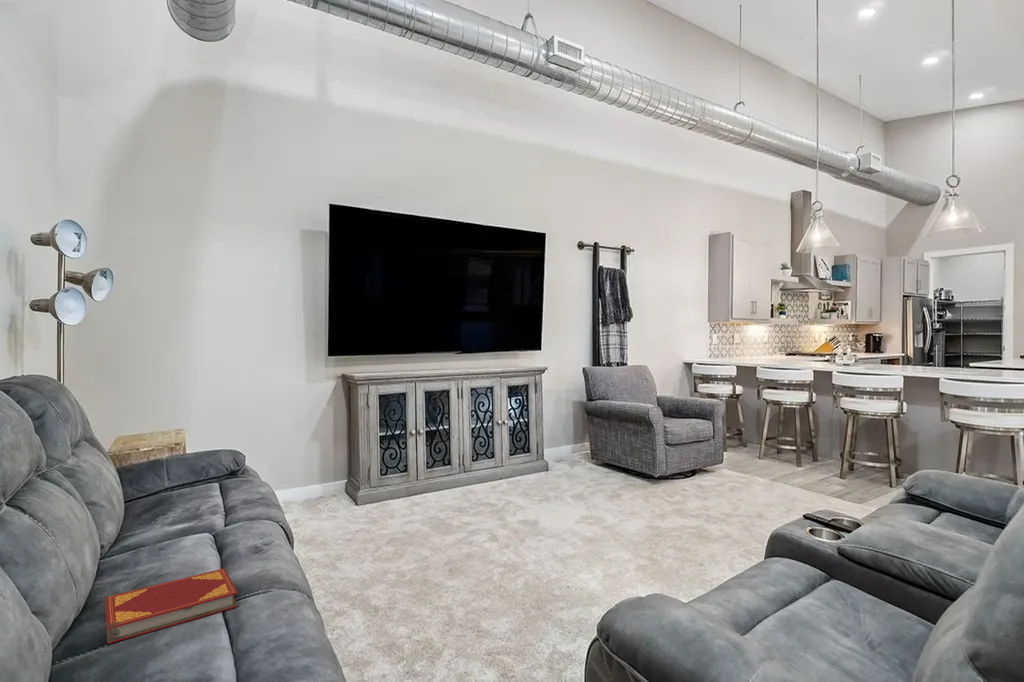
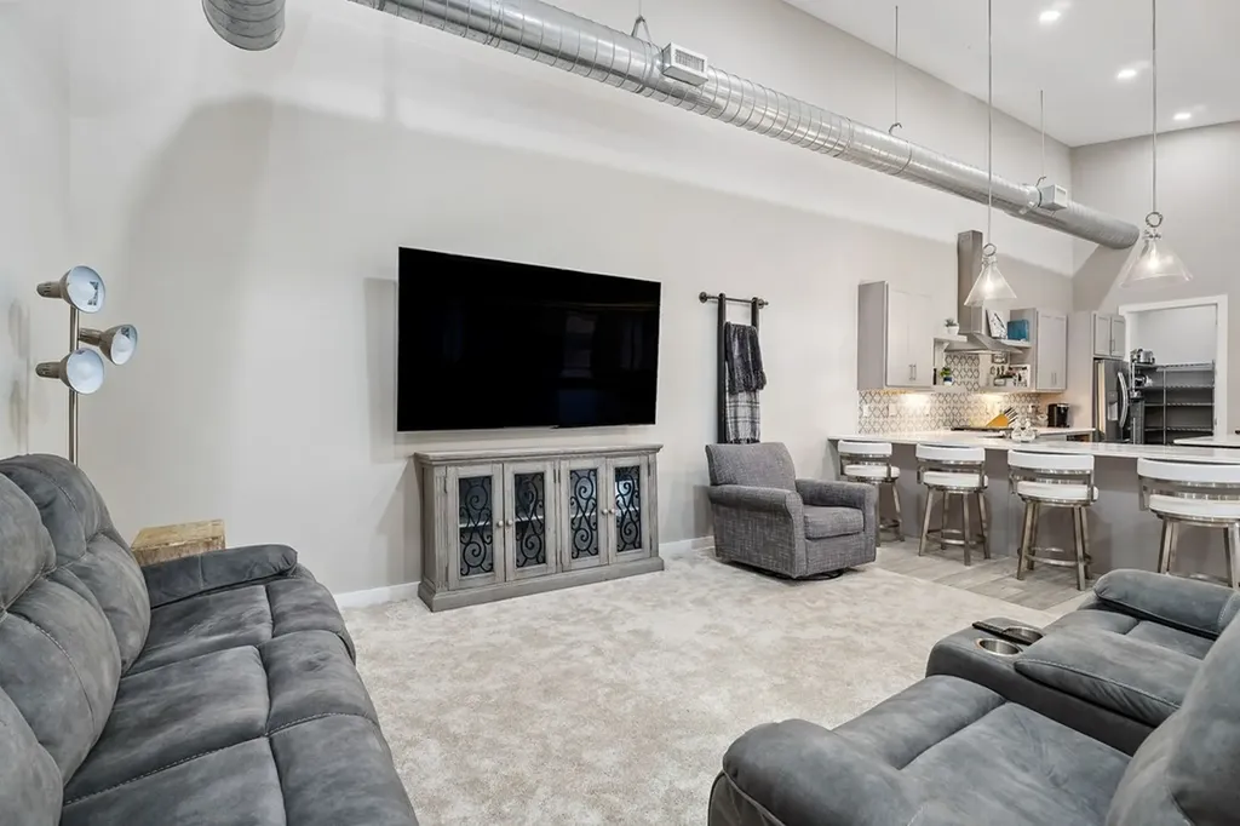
- hardback book (172, 601)
